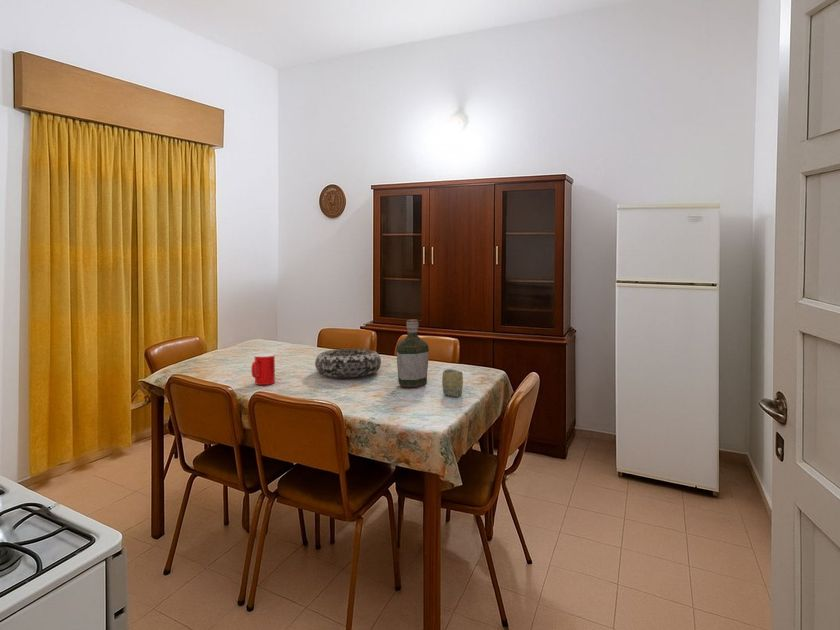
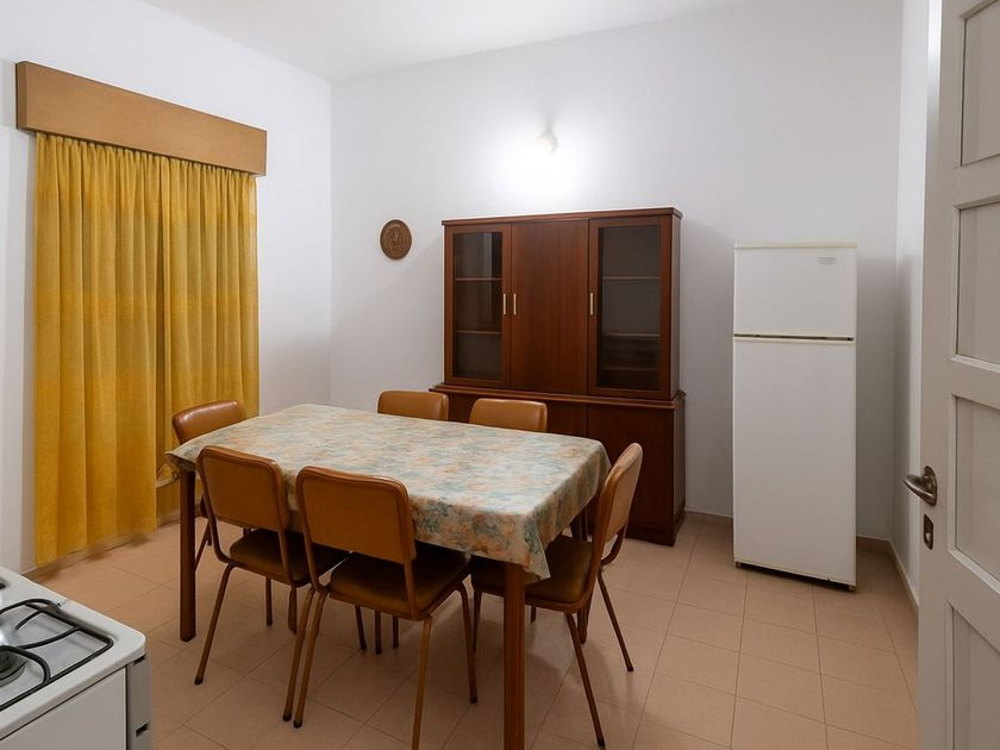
- cup (452, 382)
- decorative bowl (348, 362)
- cup (261, 369)
- bottle (412, 352)
